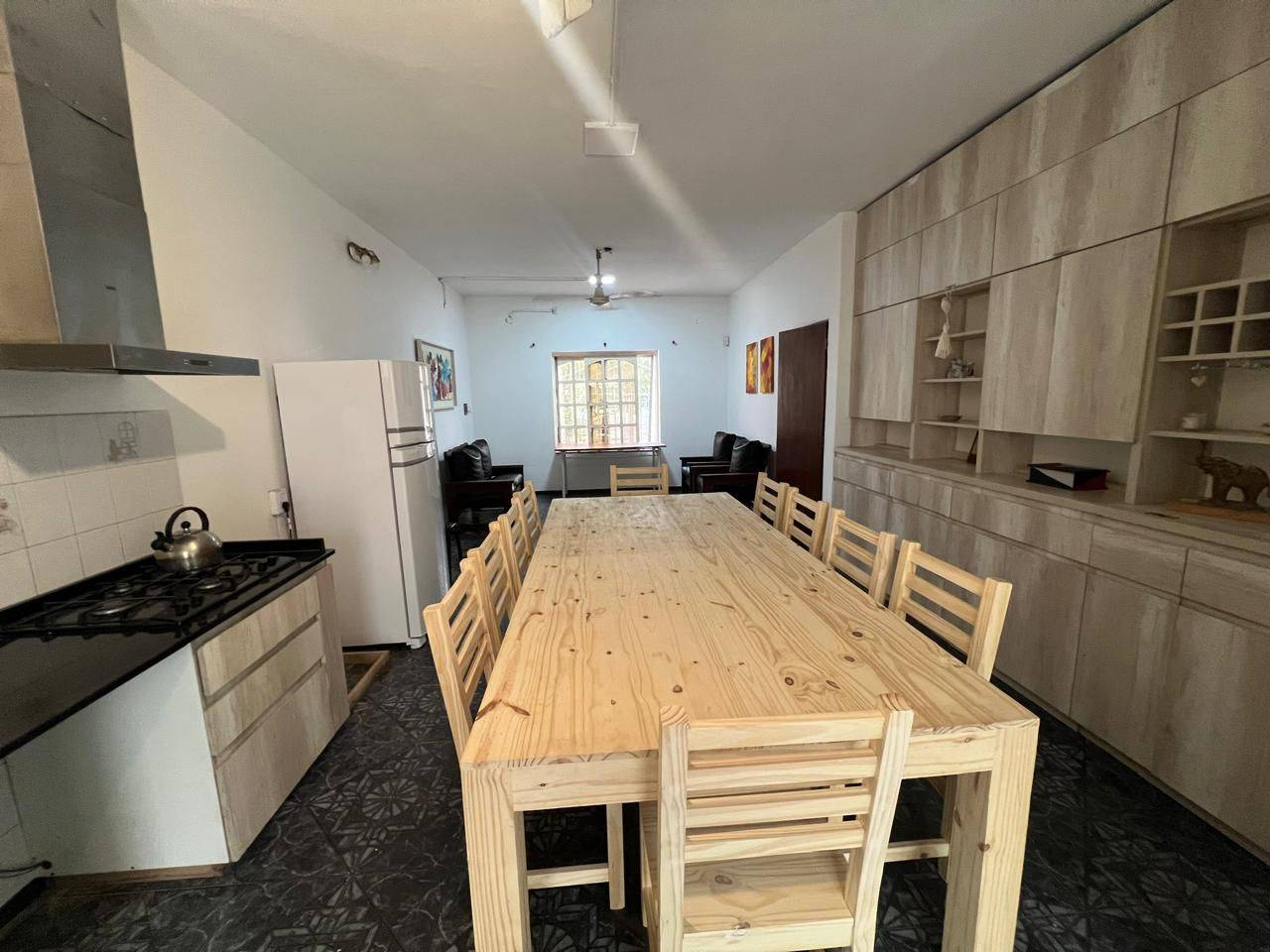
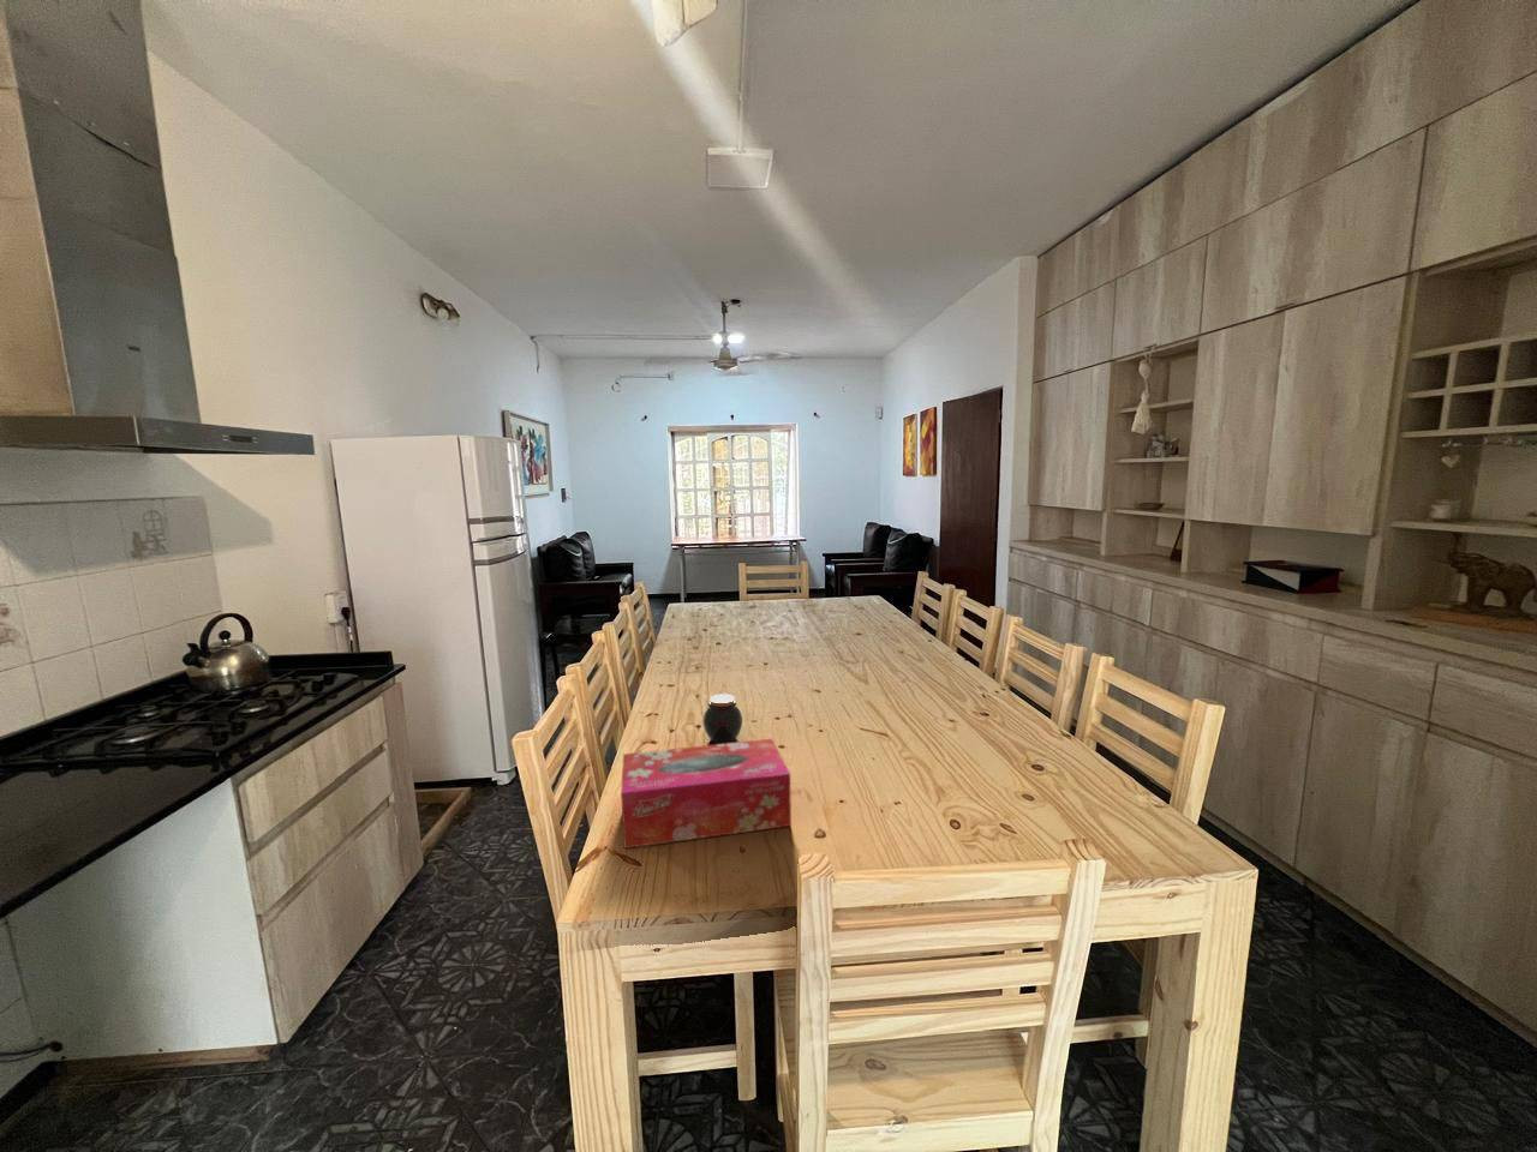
+ tissue box (703, 789)
+ jar (721, 718)
